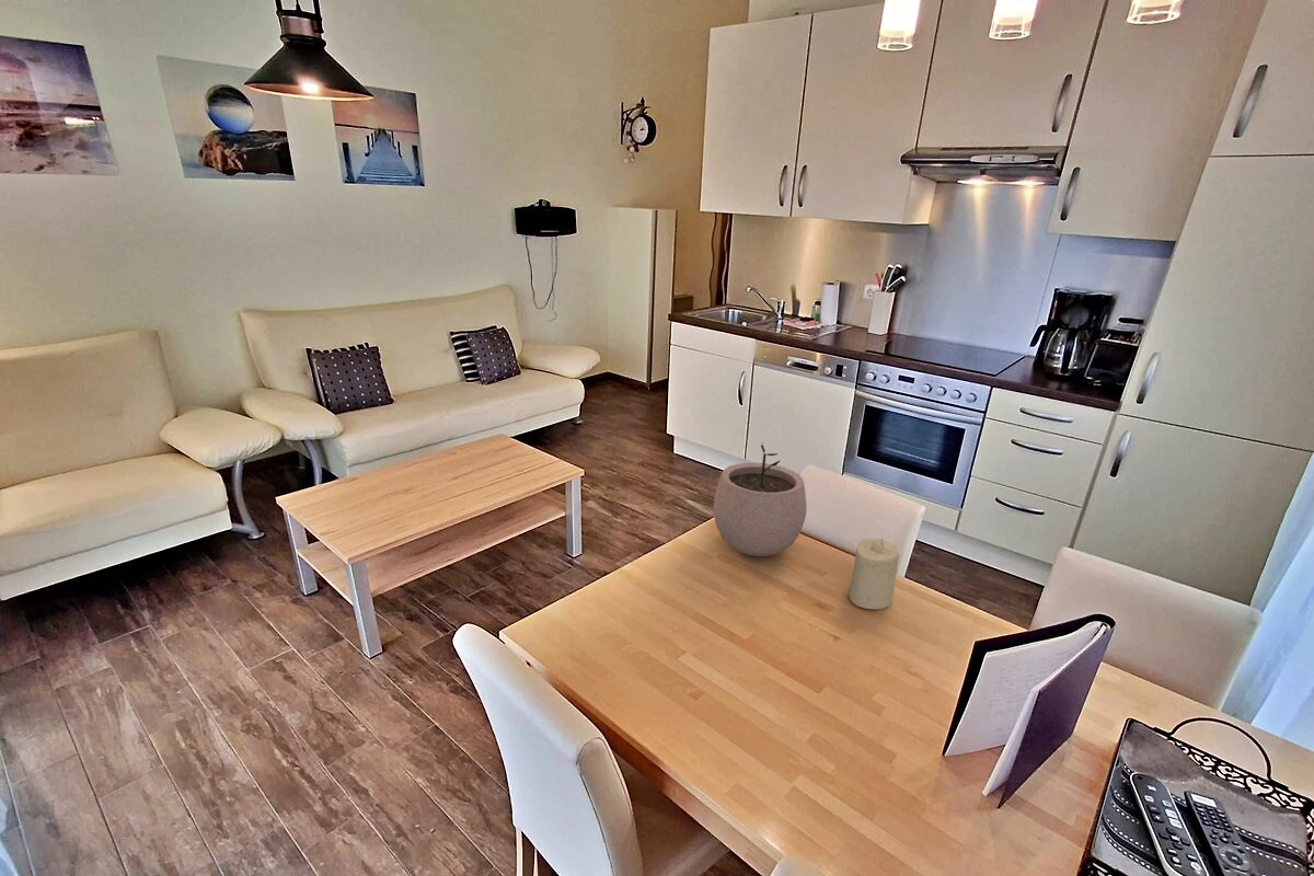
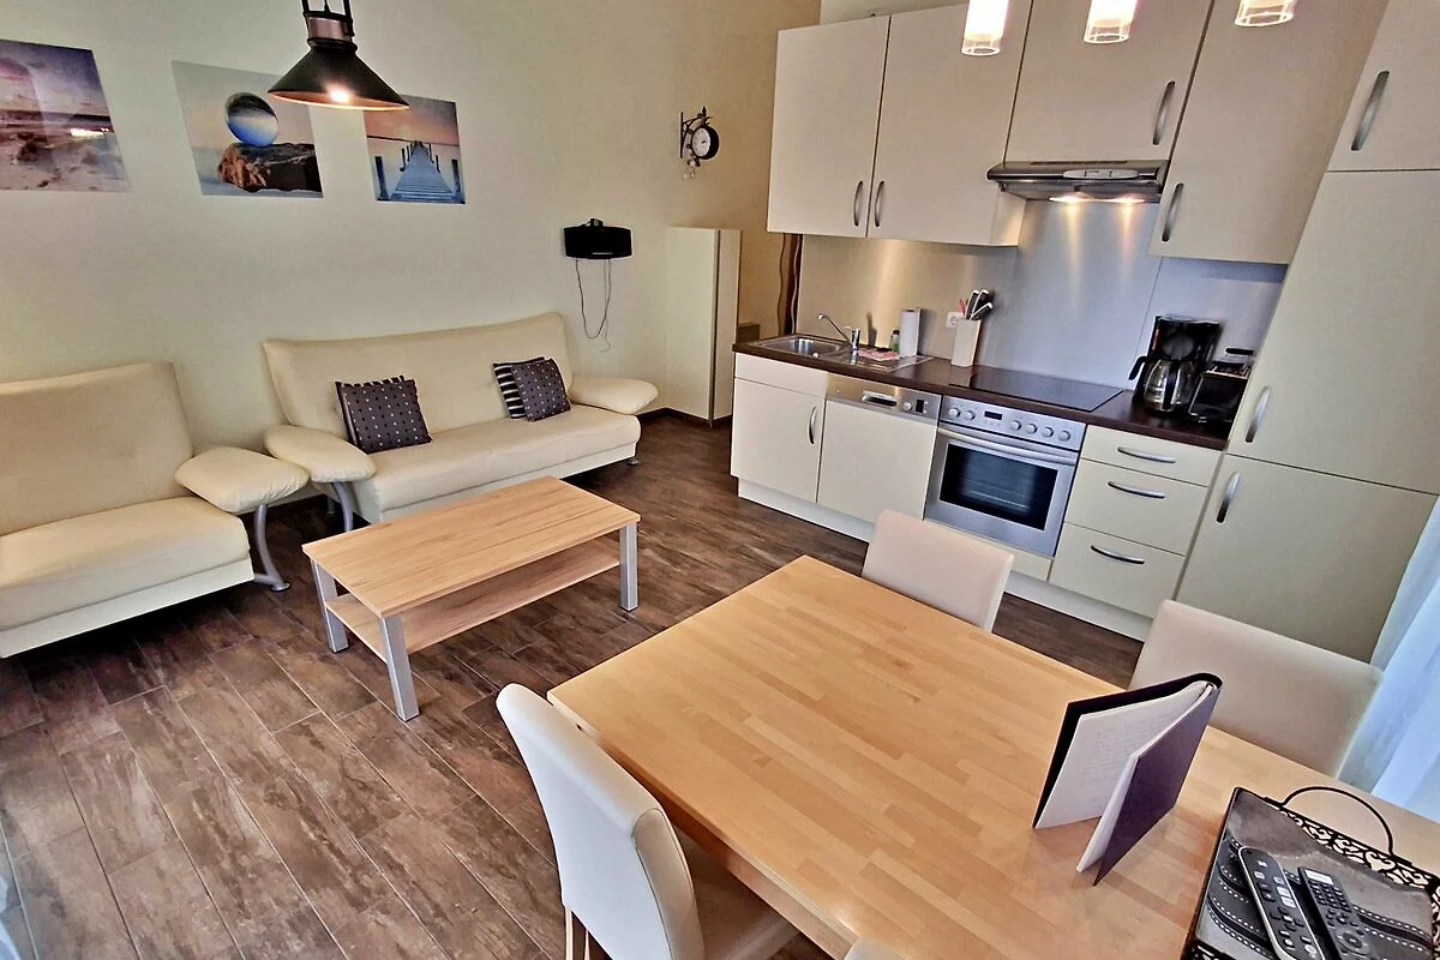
- candle (875, 568)
- plant pot (760, 497)
